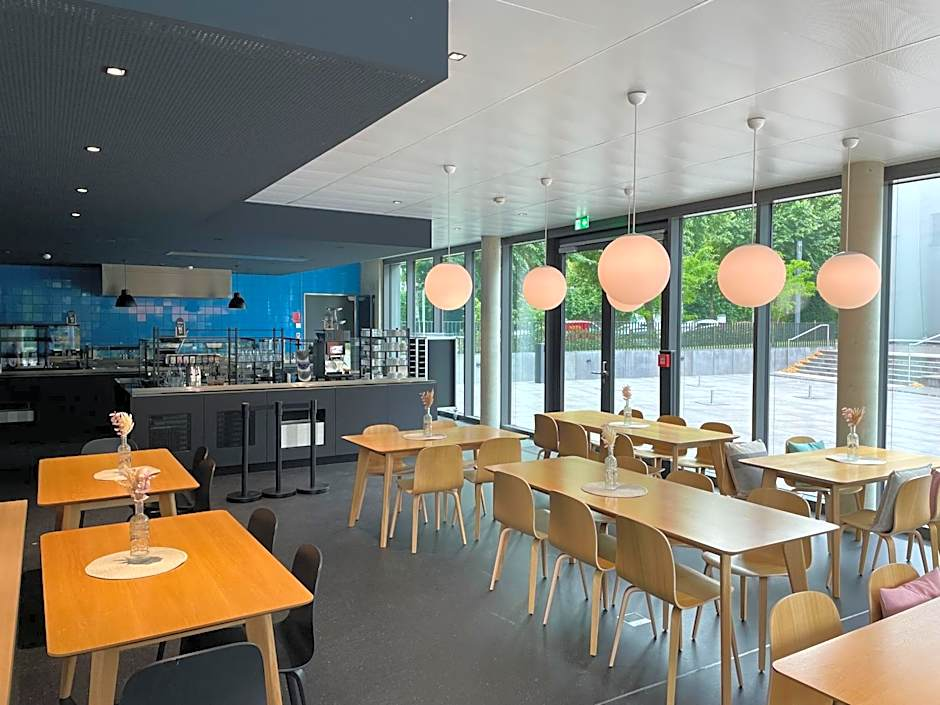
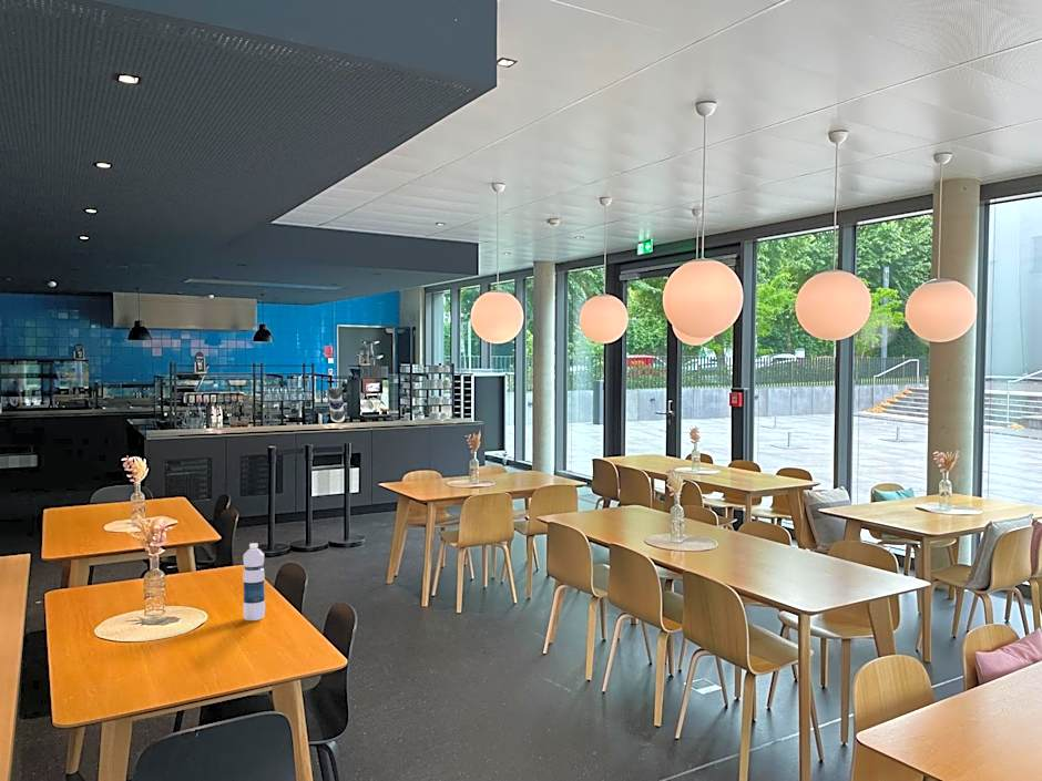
+ water bottle (254, 580)
